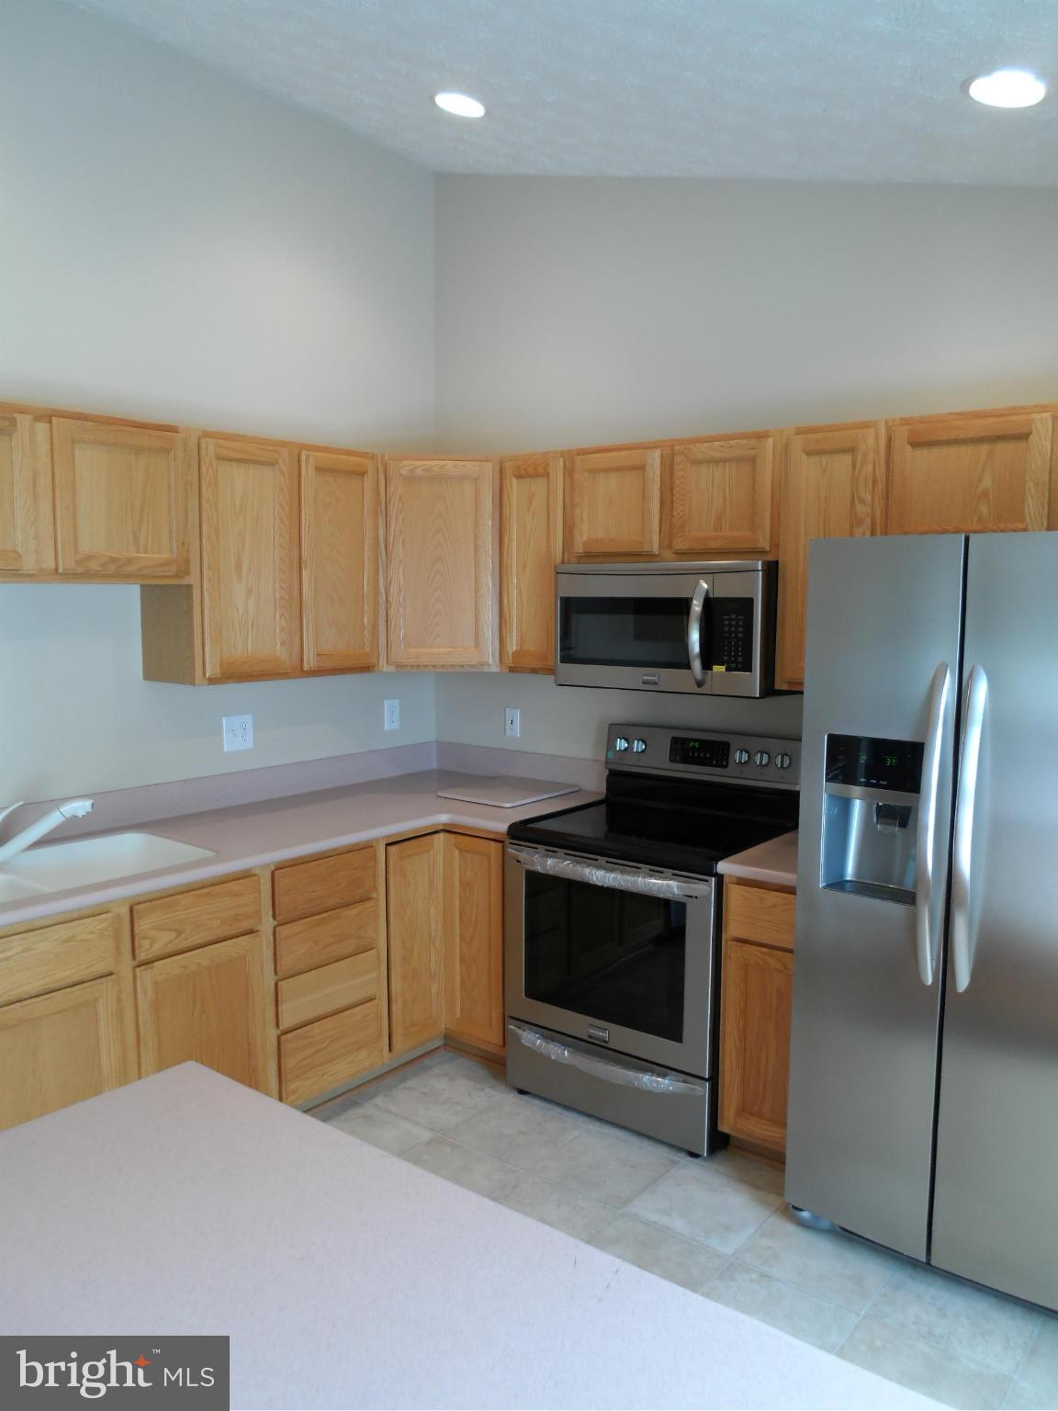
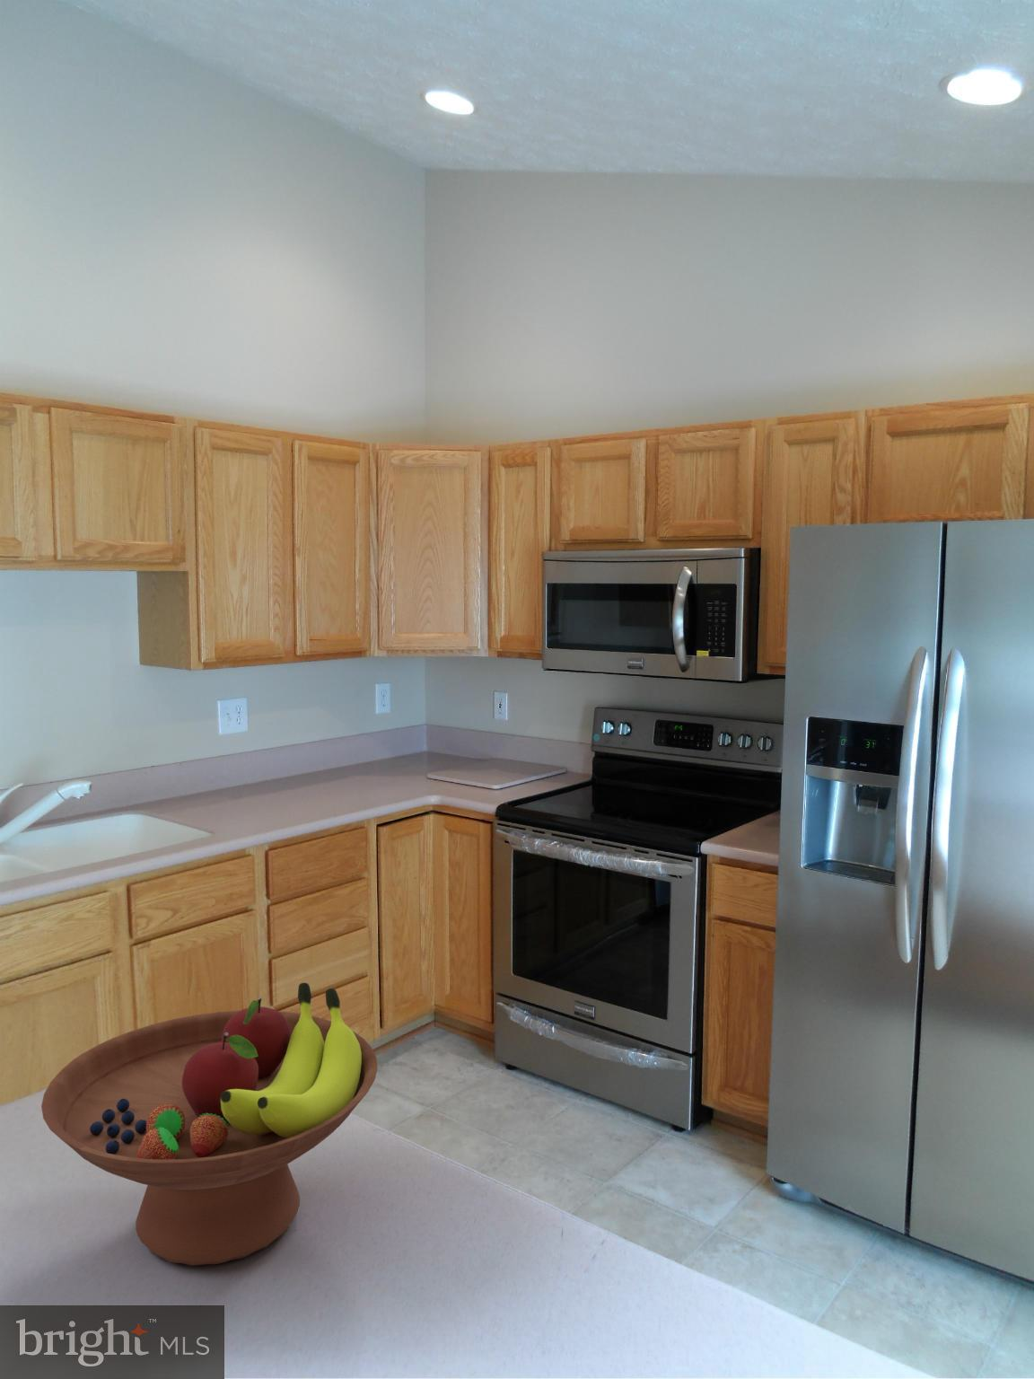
+ fruit bowl (217, 1118)
